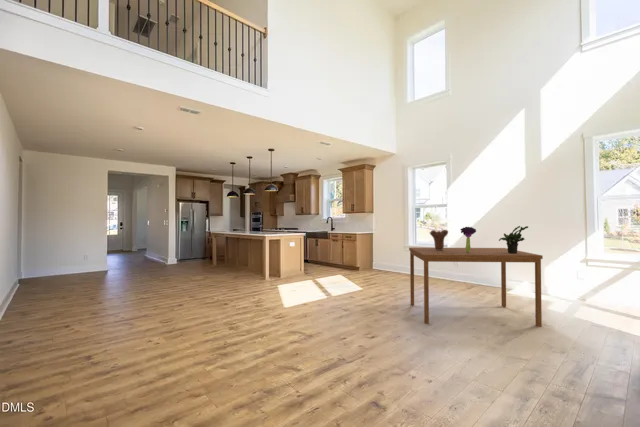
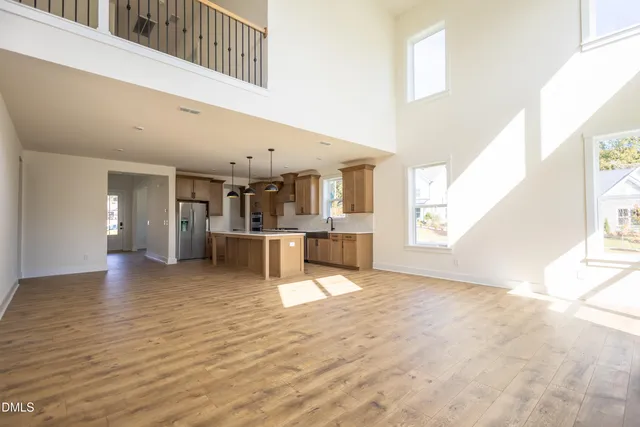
- potted plant (514, 239)
- dining table (468, 261)
- ceramic vessel (439, 239)
- bouquet (468, 239)
